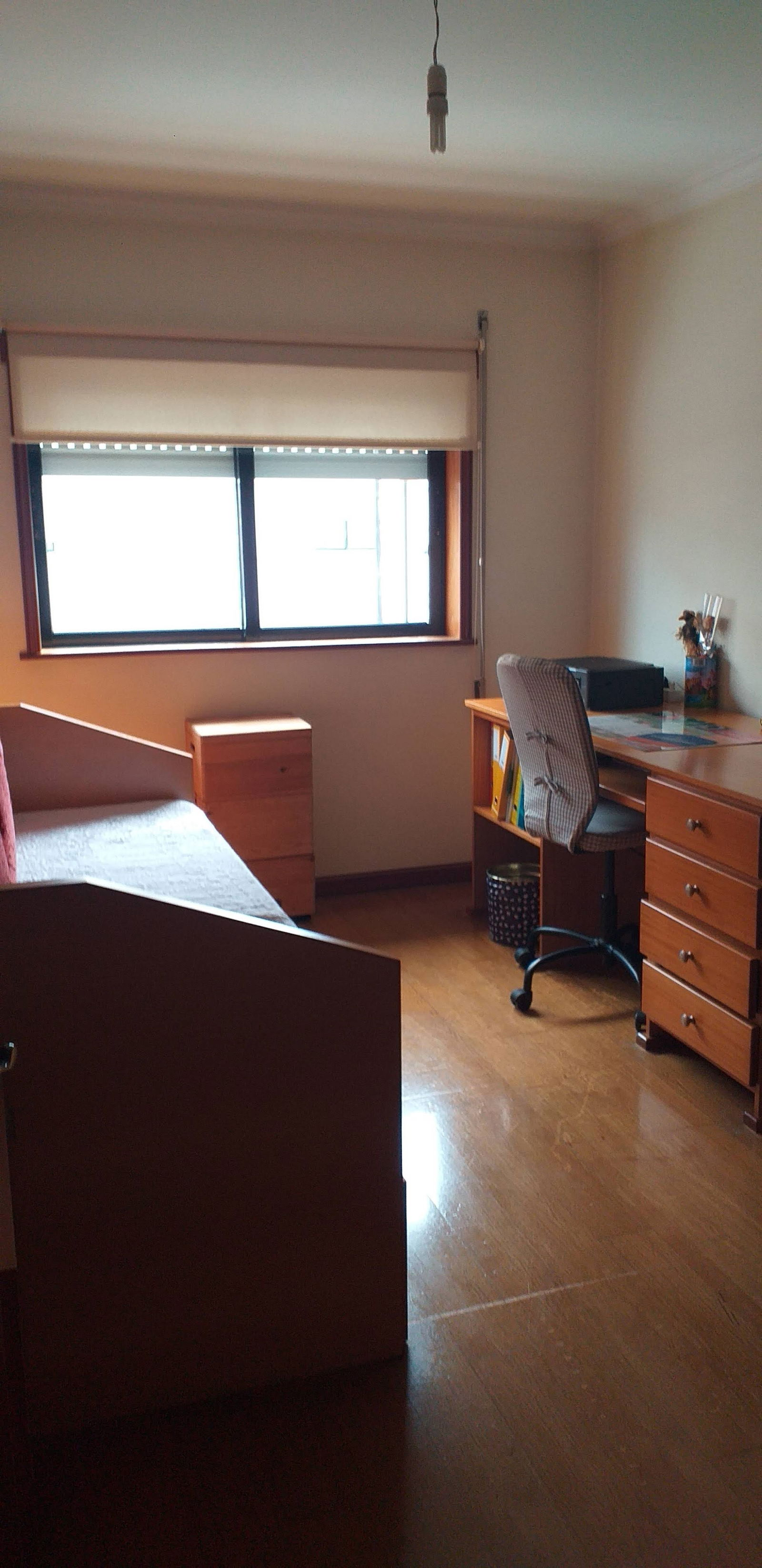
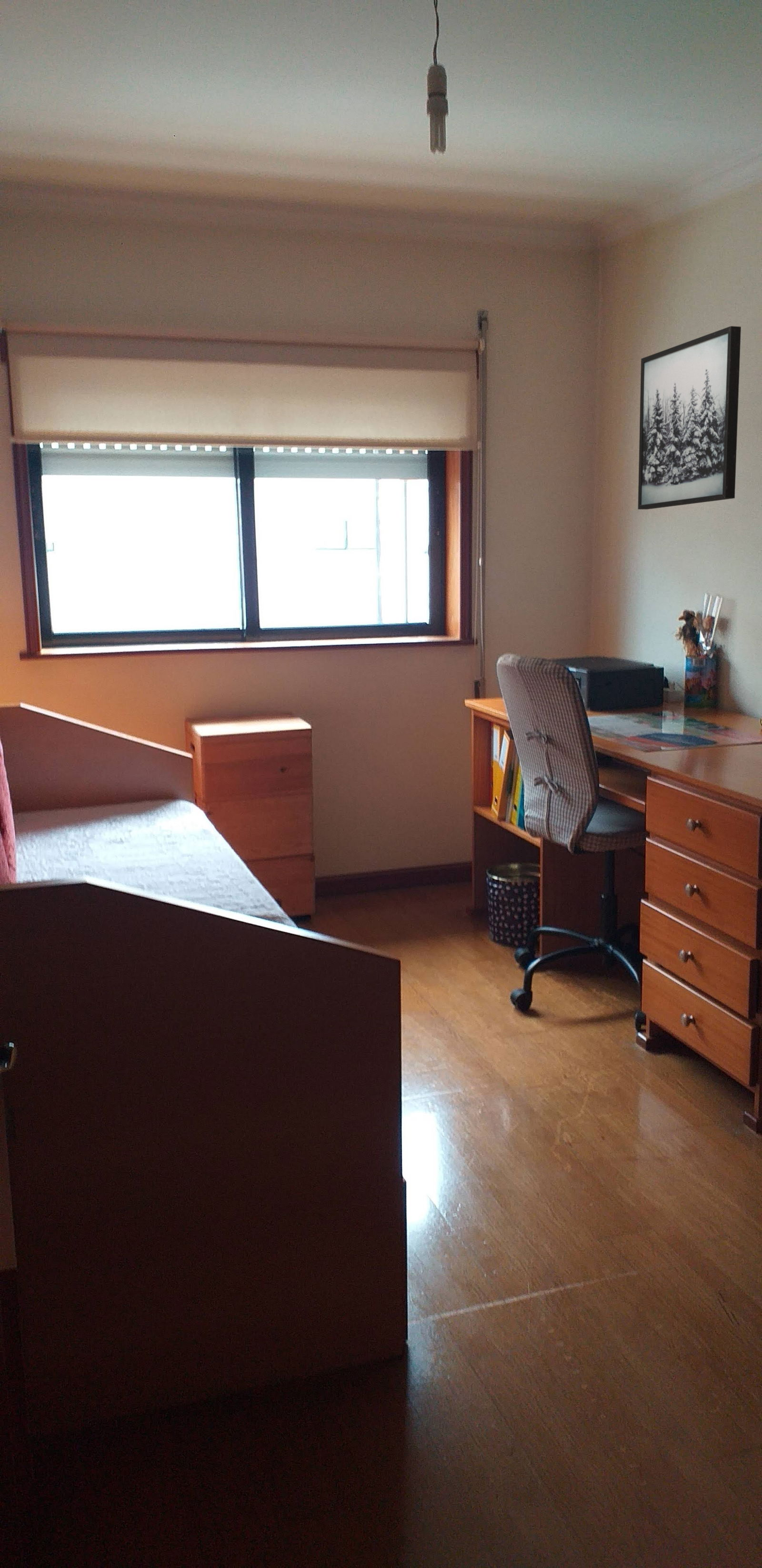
+ wall art (685, 425)
